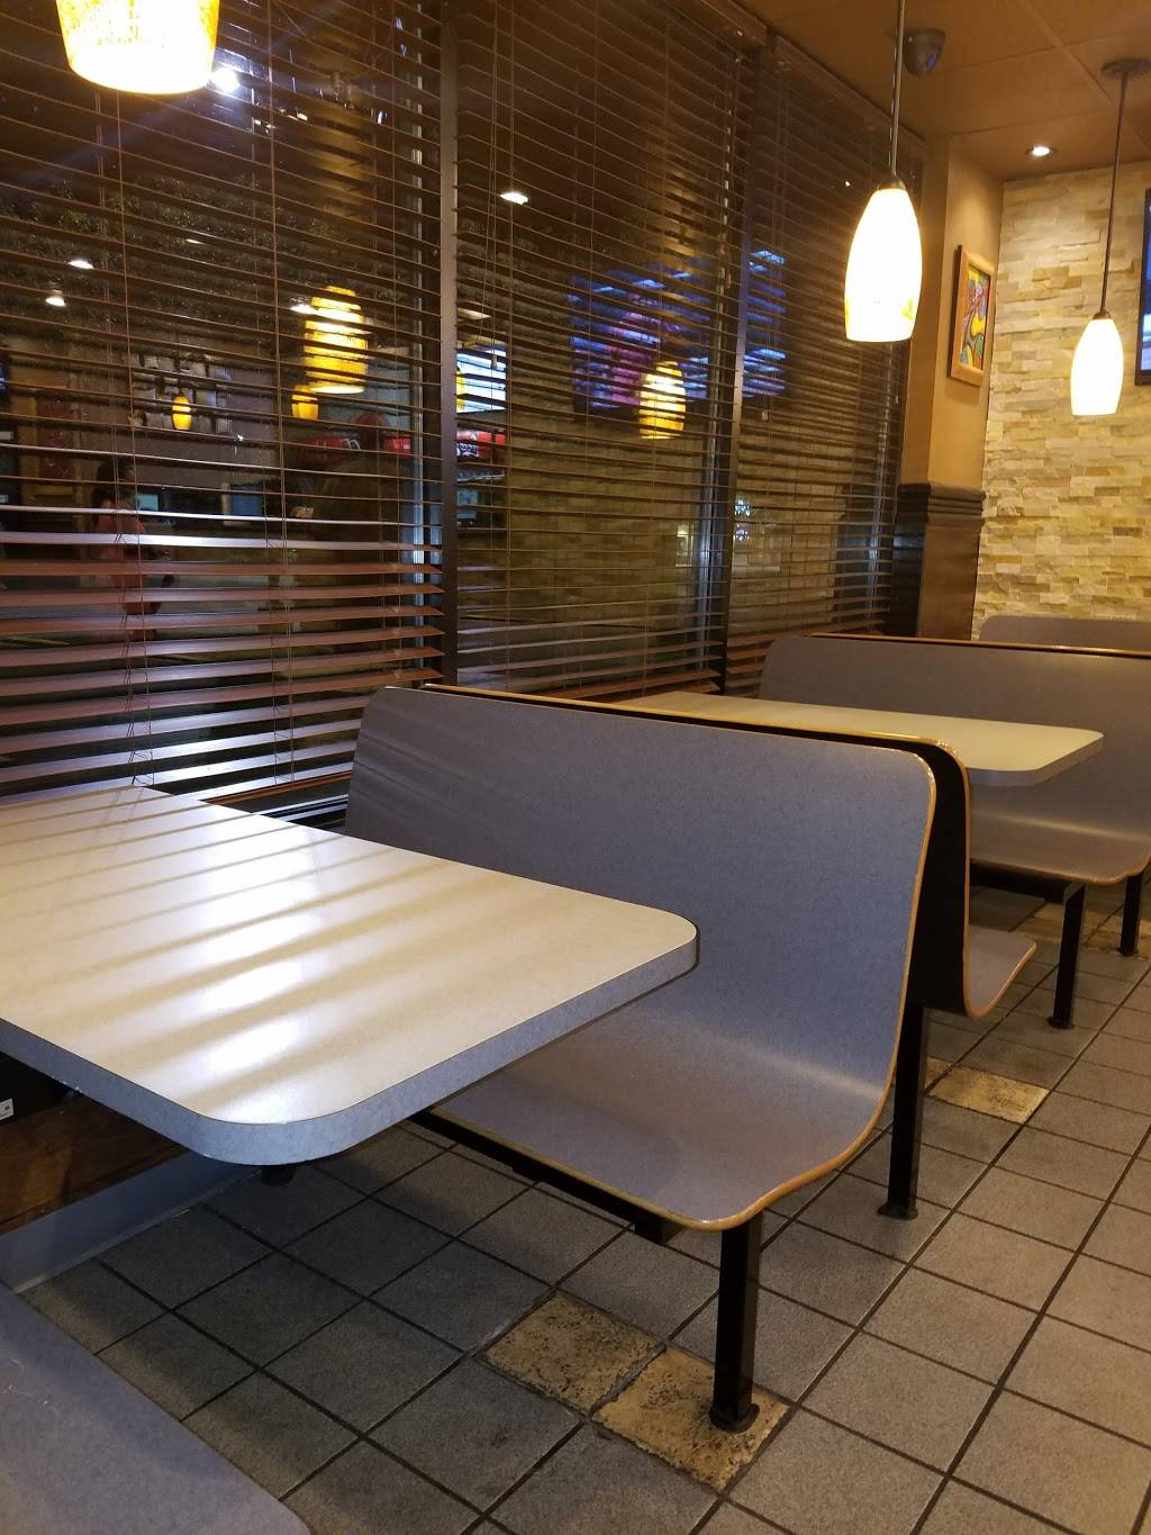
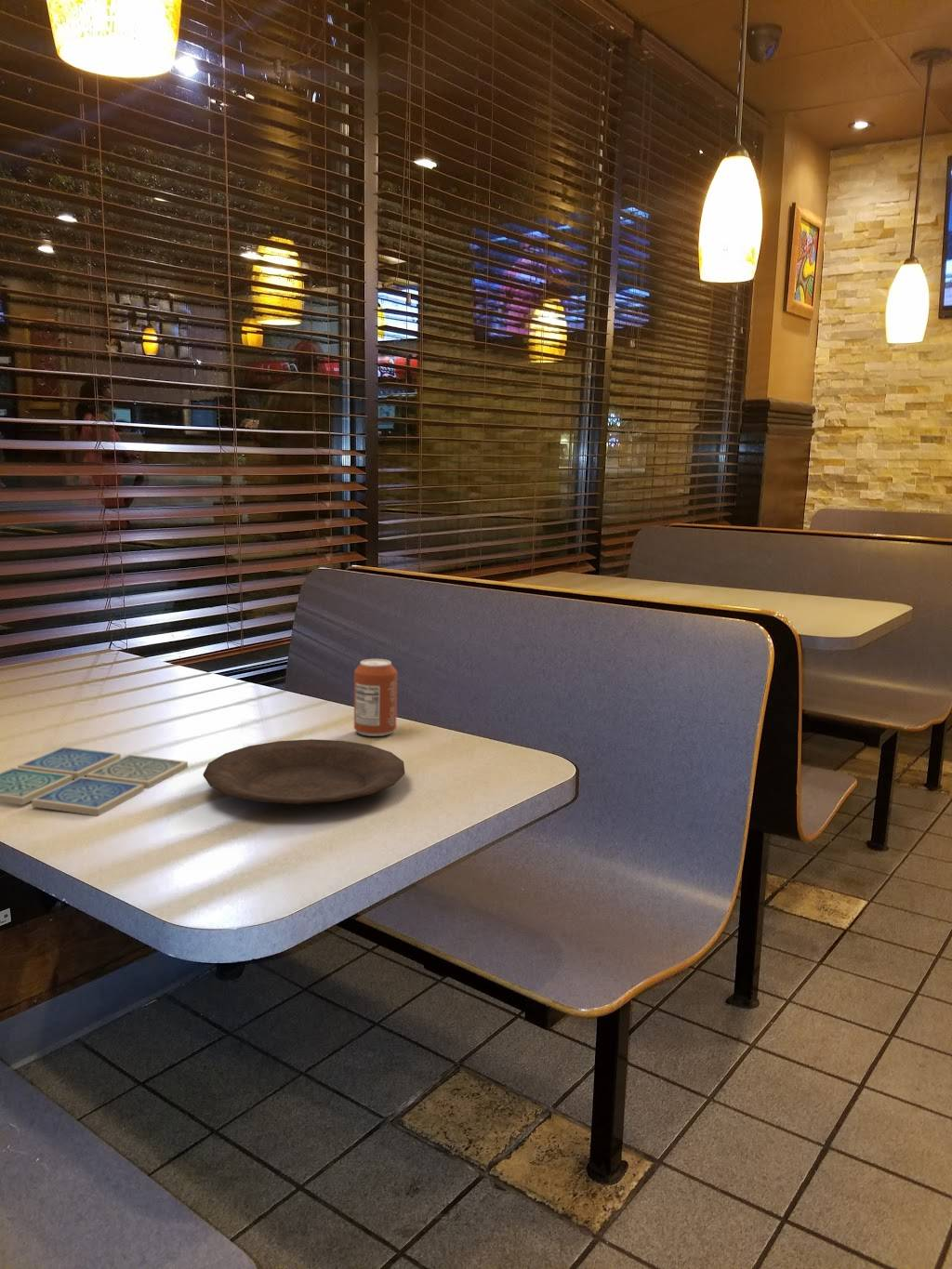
+ drink coaster (79, 777)
+ plate (306, 776)
+ can (375, 696)
